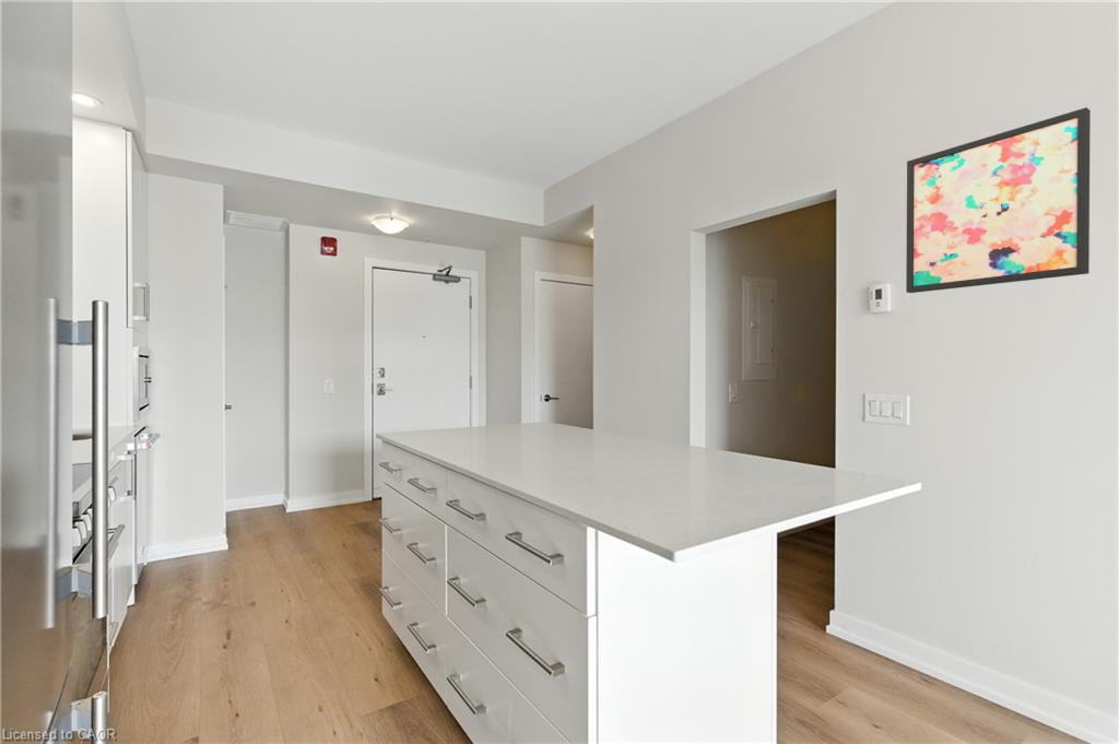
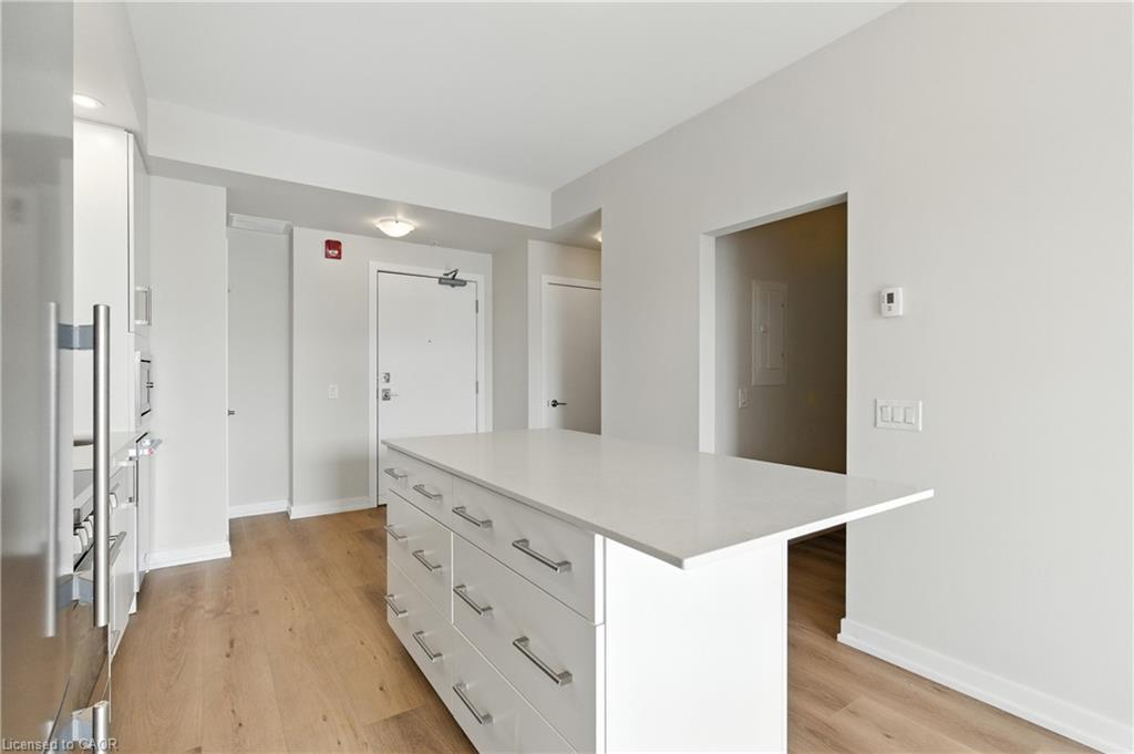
- wall art (988, 211)
